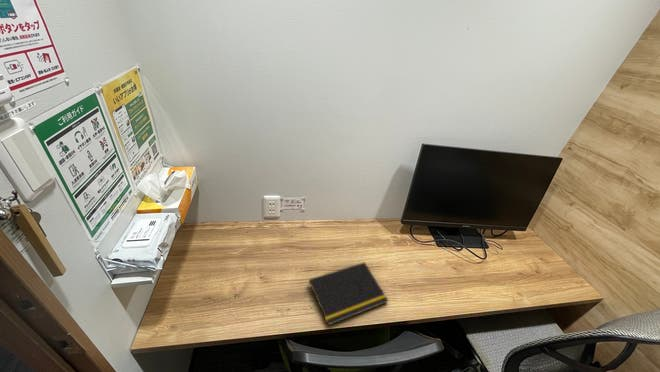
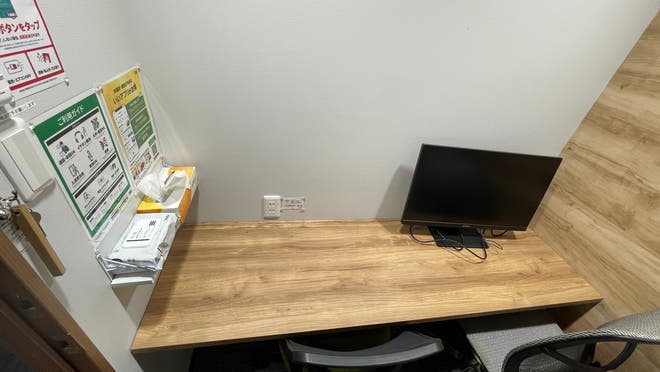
- notepad (348, 290)
